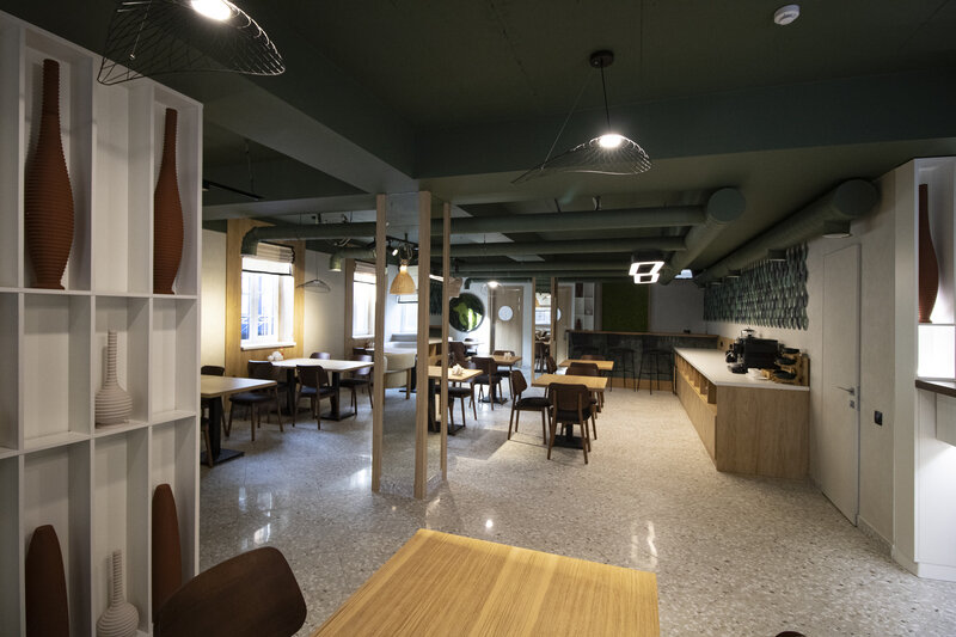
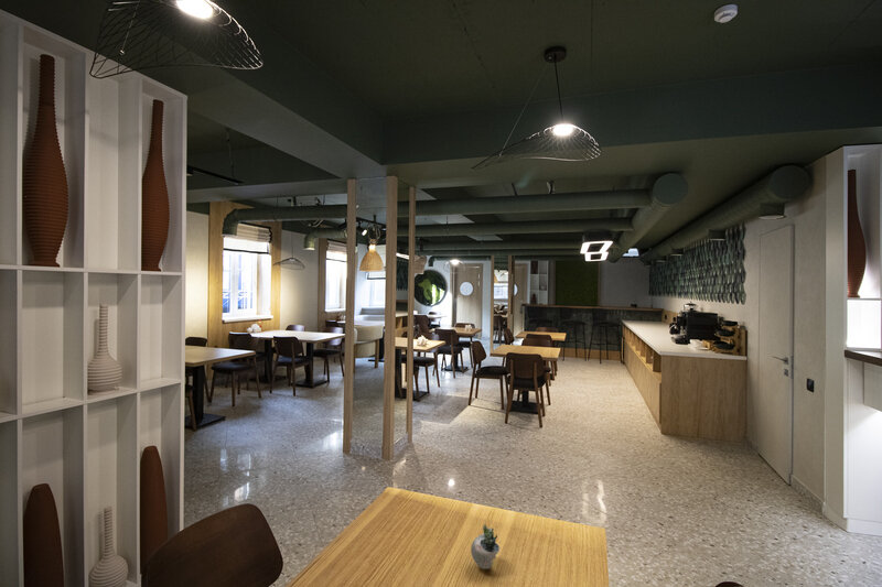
+ succulent plant (490, 536)
